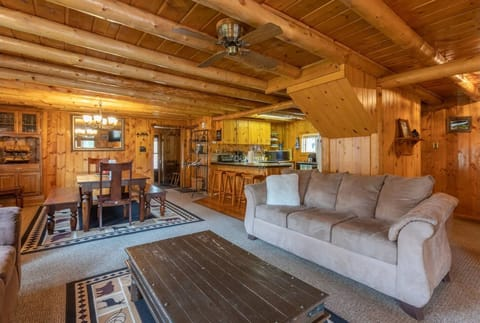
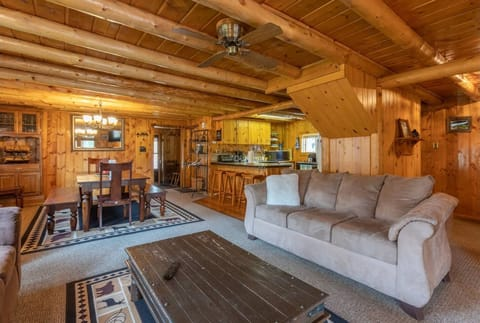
+ remote control (172, 270)
